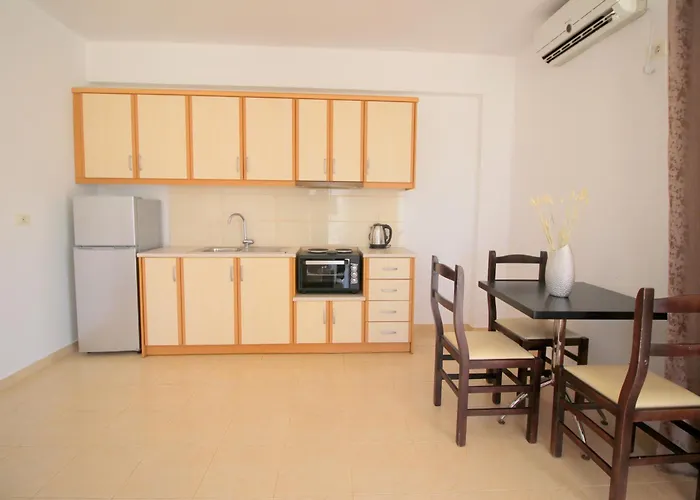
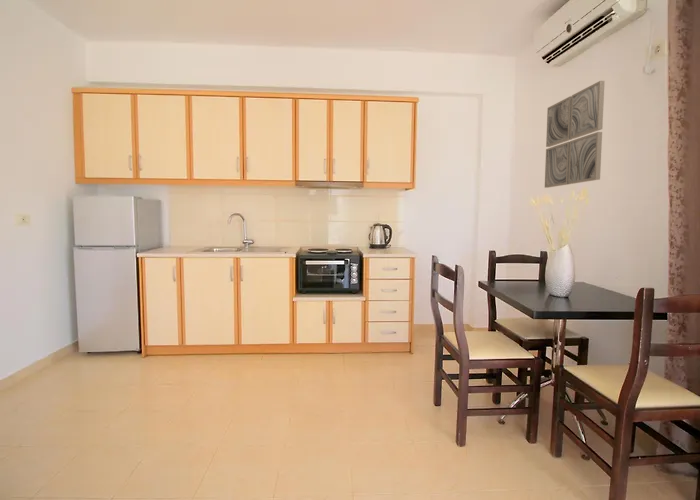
+ wall art (571, 139)
